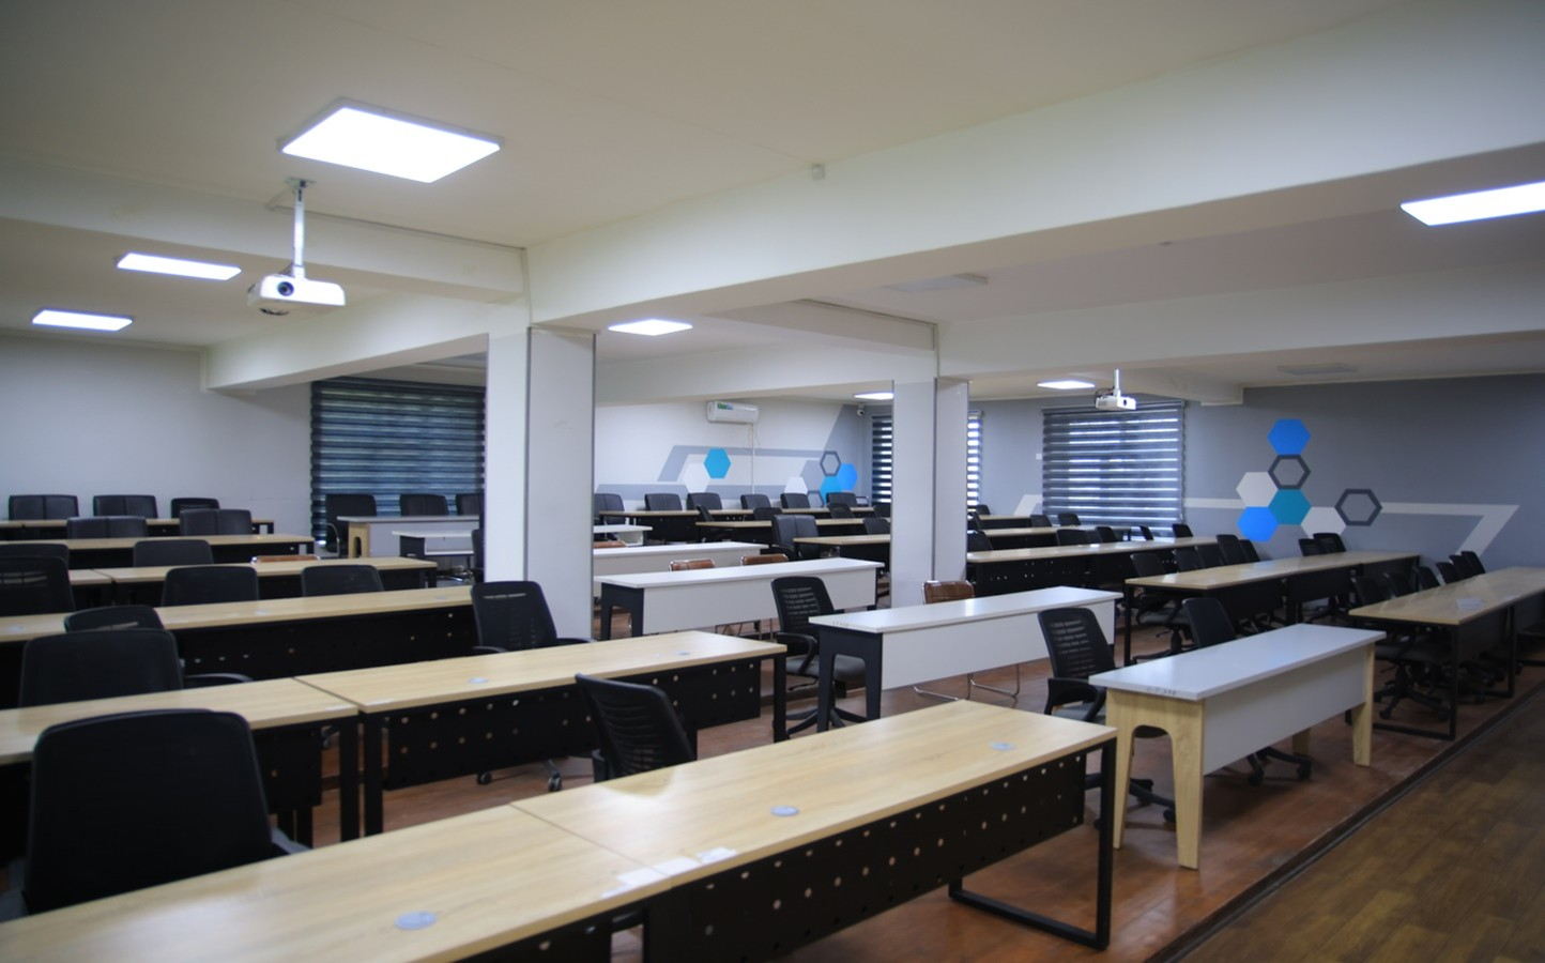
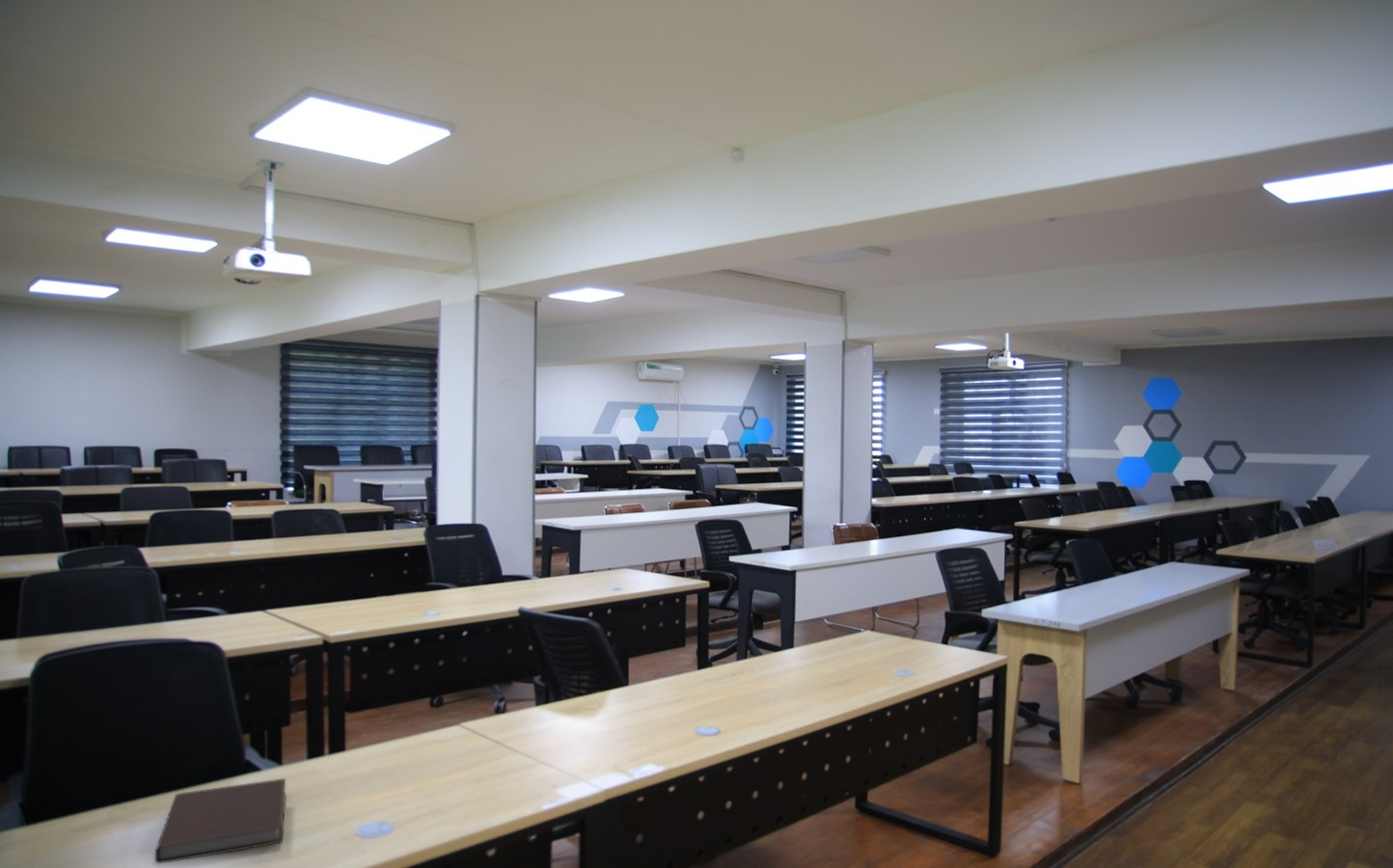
+ notebook (226, 817)
